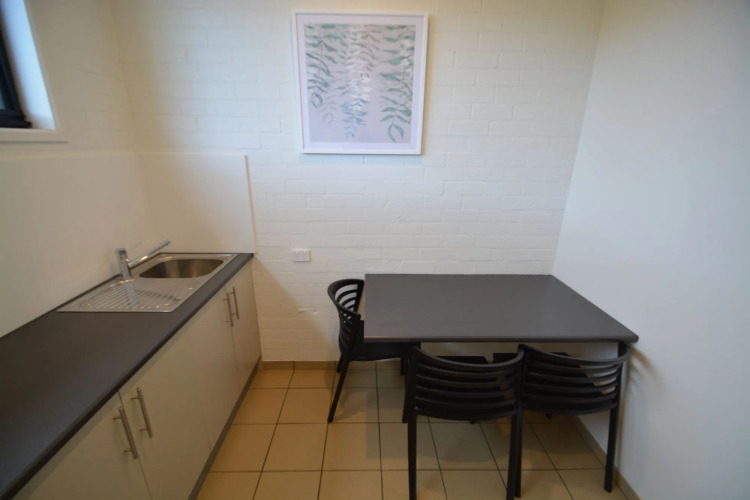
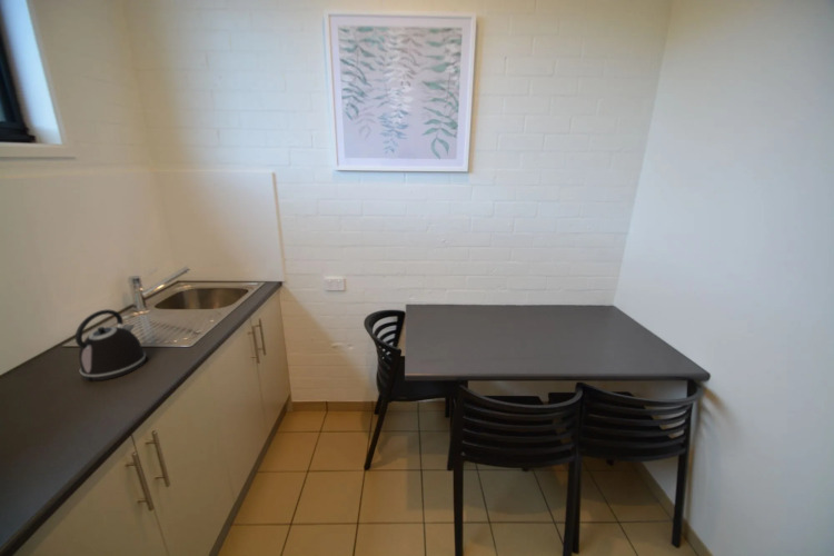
+ kettle (107, 339)
